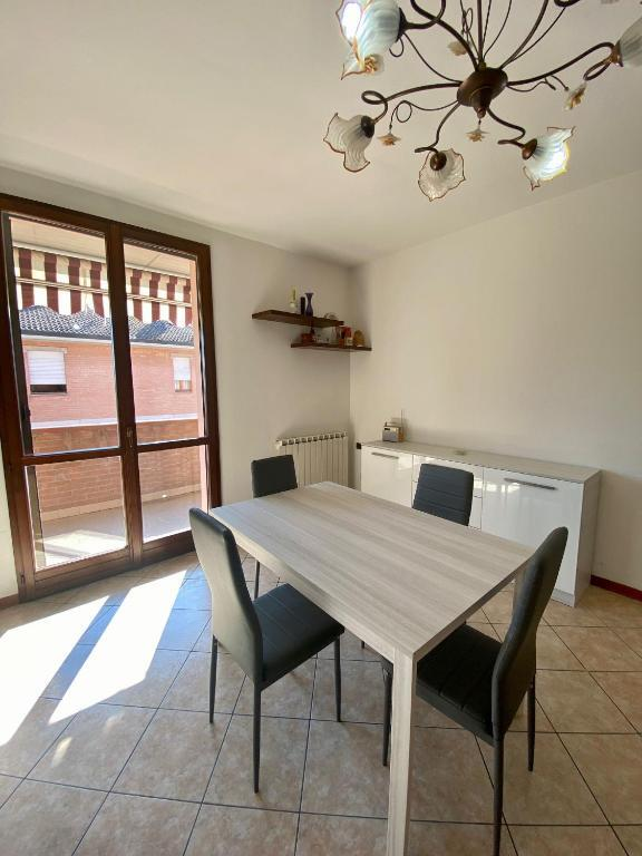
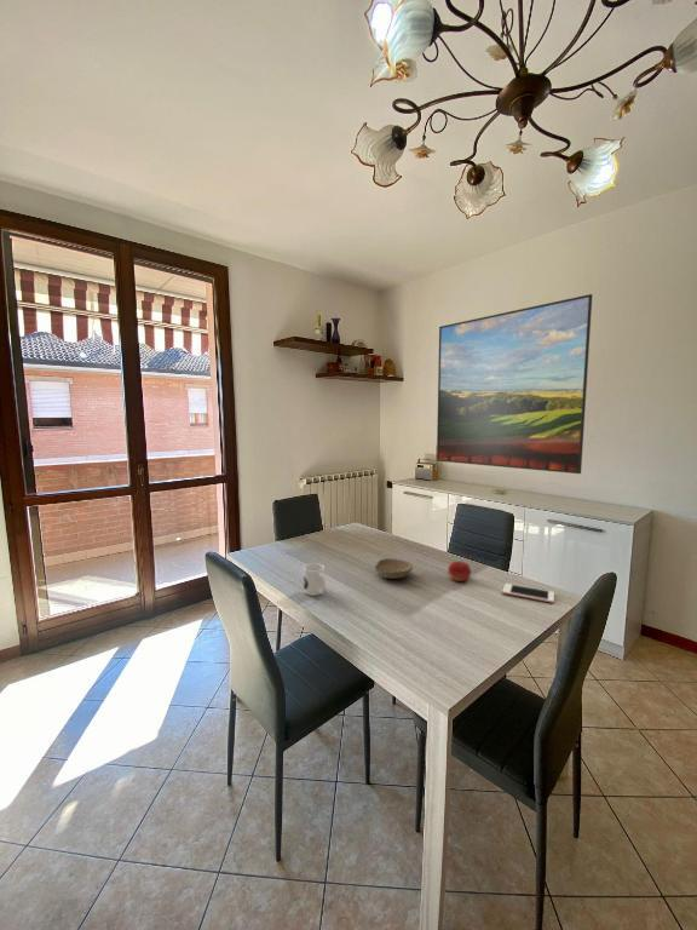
+ bowl (393, 570)
+ cell phone (528, 592)
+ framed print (501, 391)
+ mug (316, 580)
+ fruit (459, 569)
